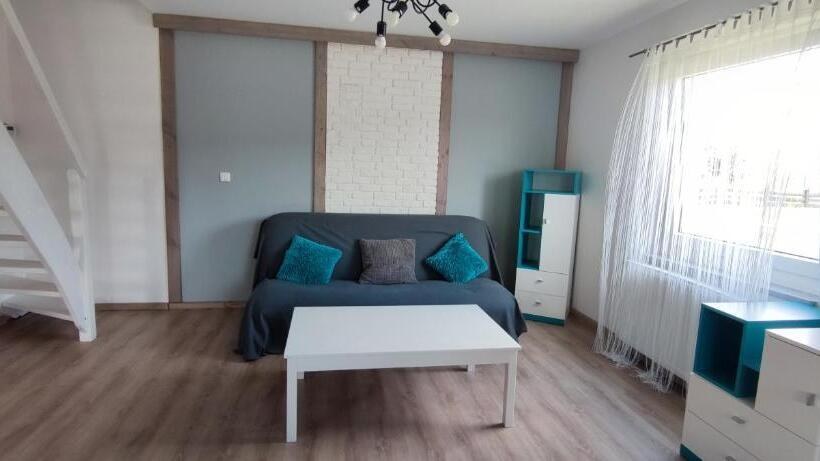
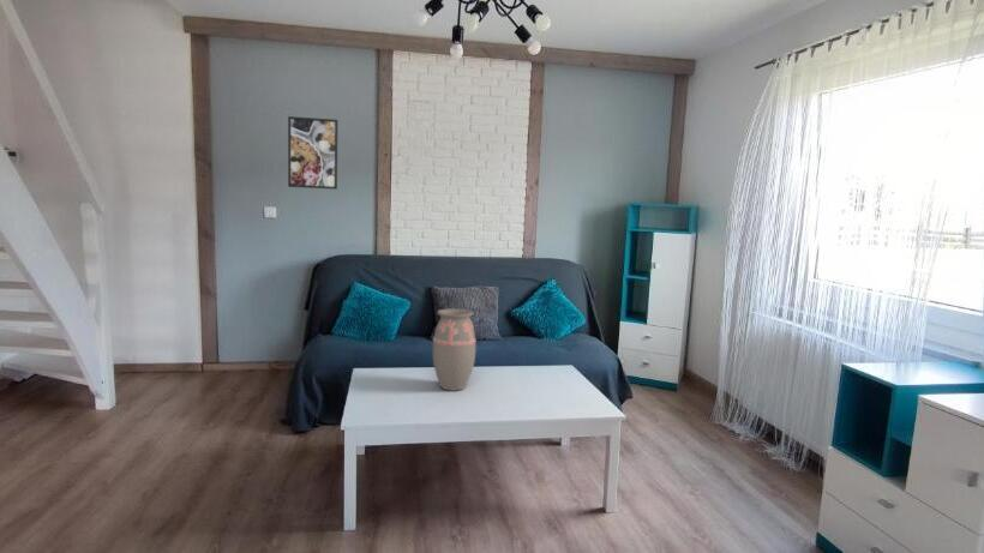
+ decorative vase (454, 349)
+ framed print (312, 152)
